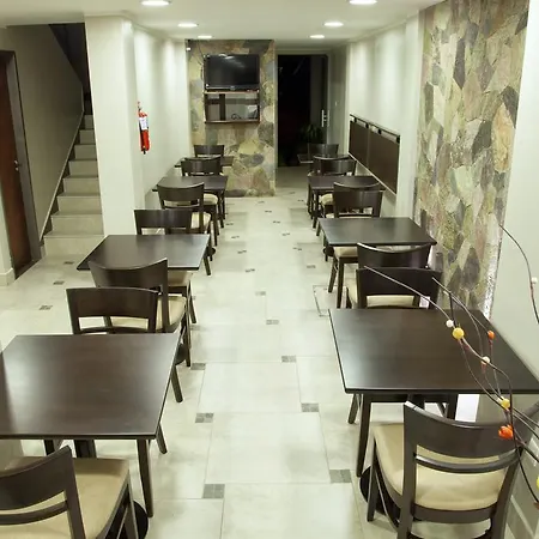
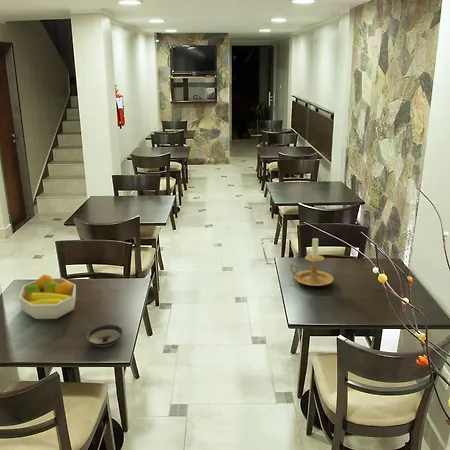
+ candle holder (314, 259)
+ saucer (105, 337)
+ fruit bowl (48, 295)
